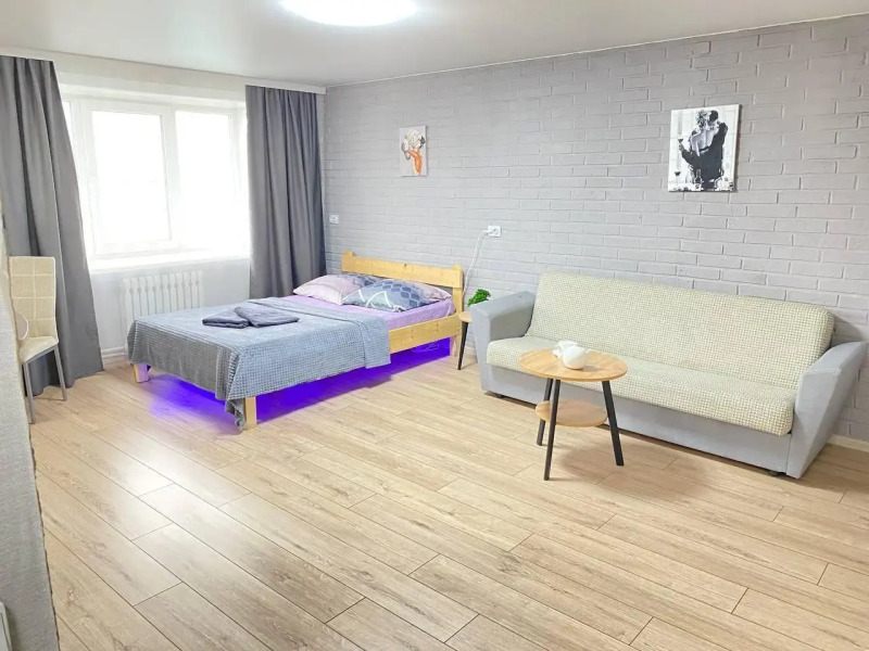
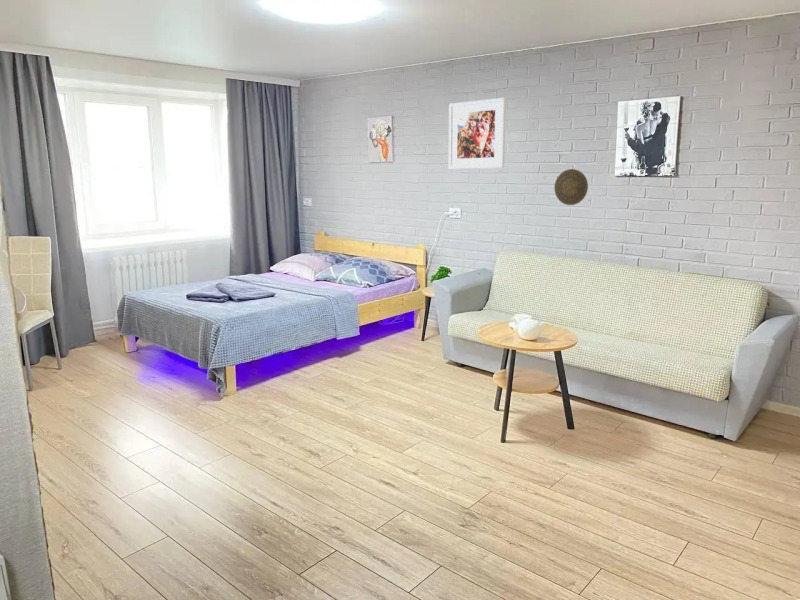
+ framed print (475, 135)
+ decorative plate (570, 187)
